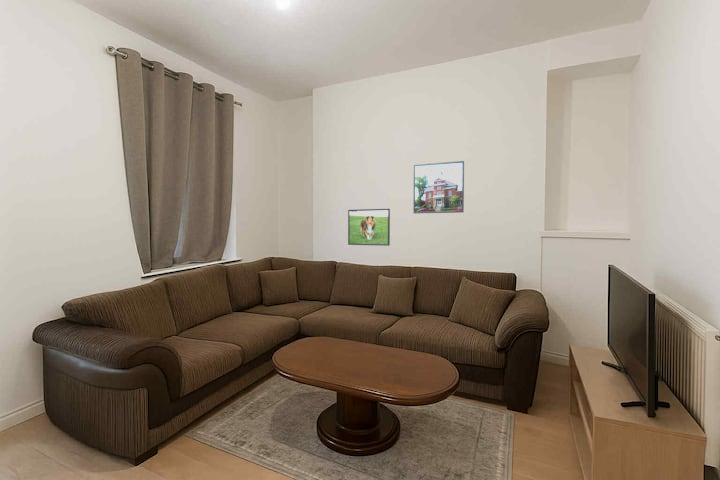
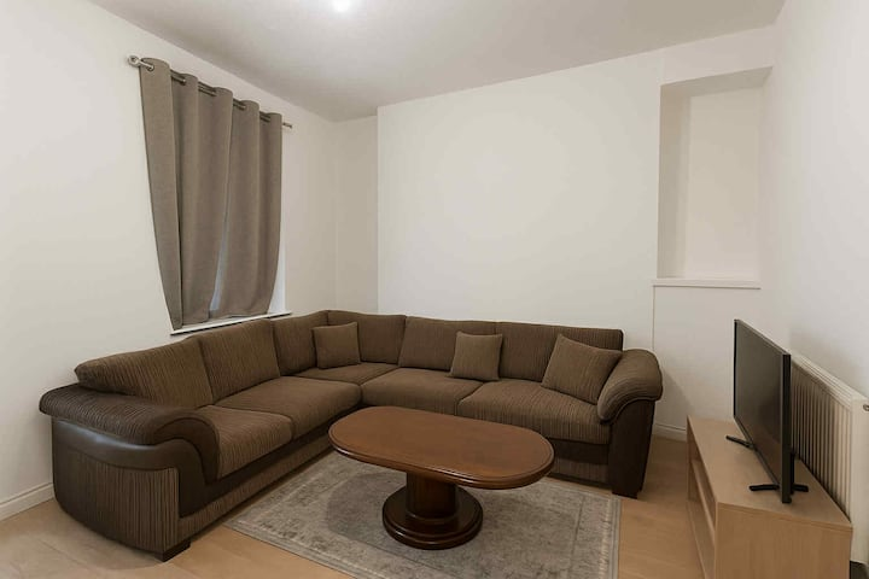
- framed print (368, 227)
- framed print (438, 188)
